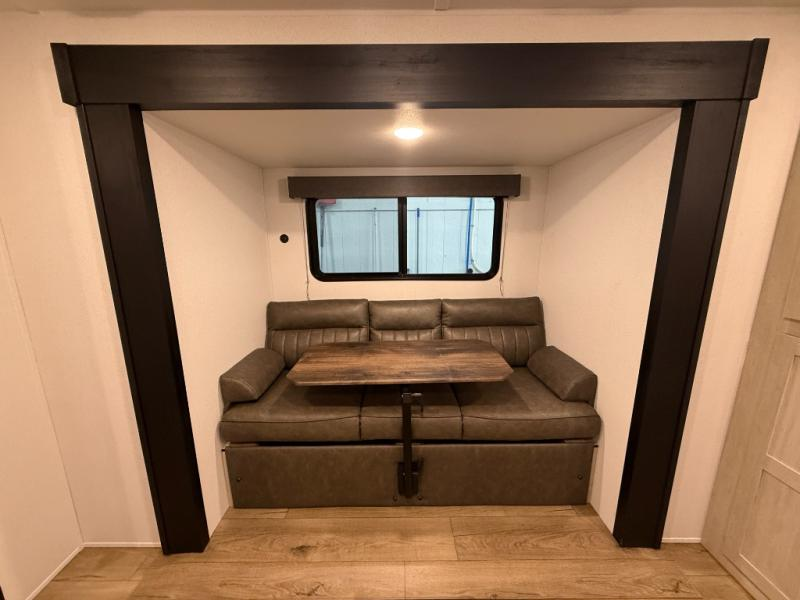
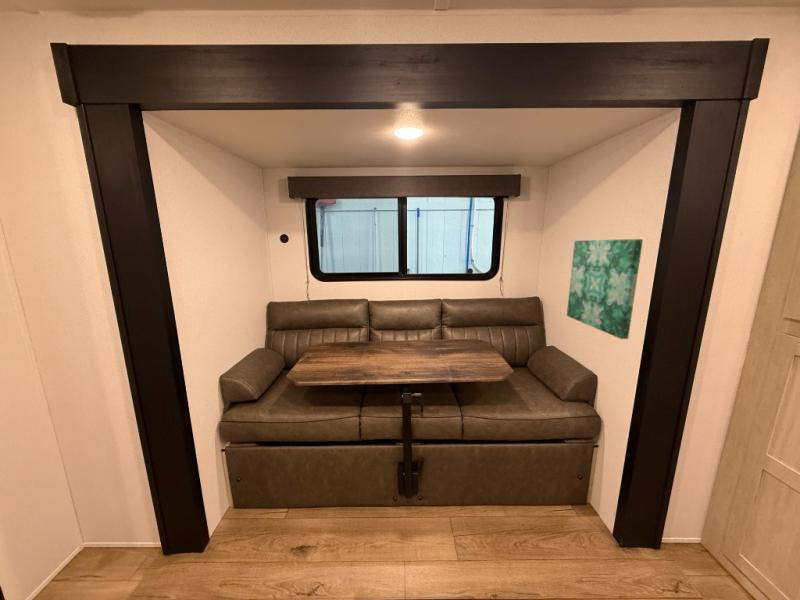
+ wall art (598, 284)
